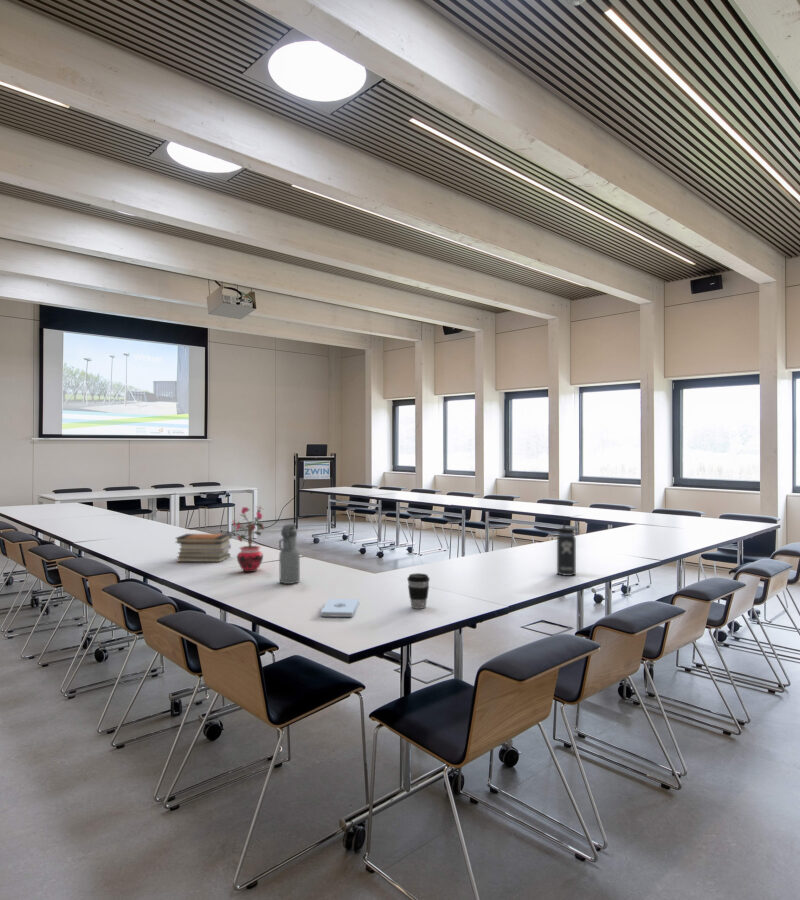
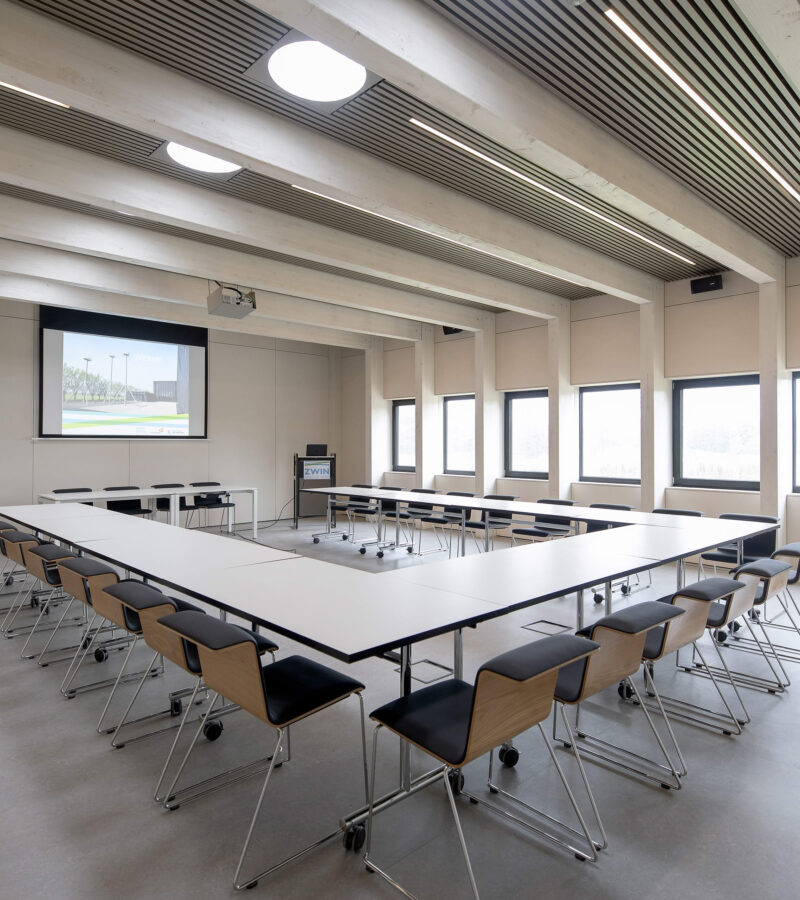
- notepad (340, 607)
- coffee cup (418, 591)
- water bottle (289, 553)
- book stack (204, 547)
- potted plant (250, 538)
- thermos bottle (568, 547)
